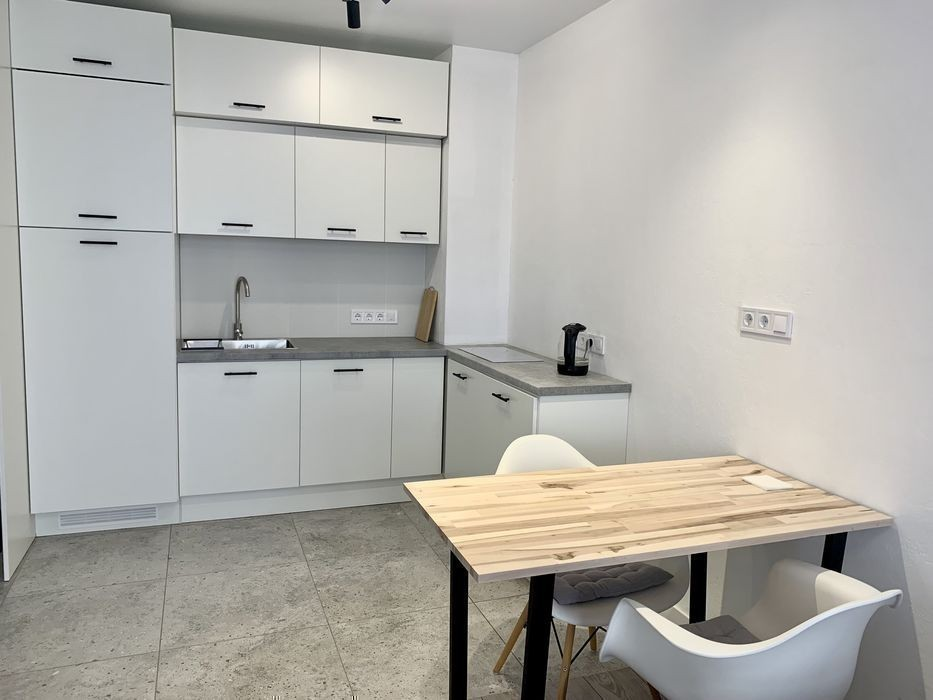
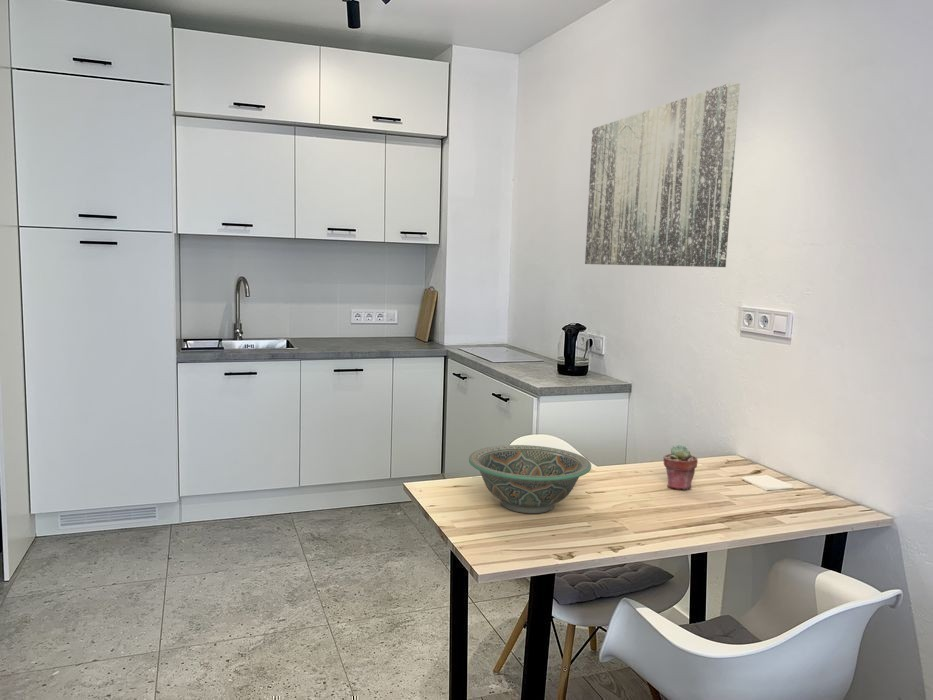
+ decorative bowl (528, 482)
+ wall art (649, 188)
+ potted succulent (680, 465)
